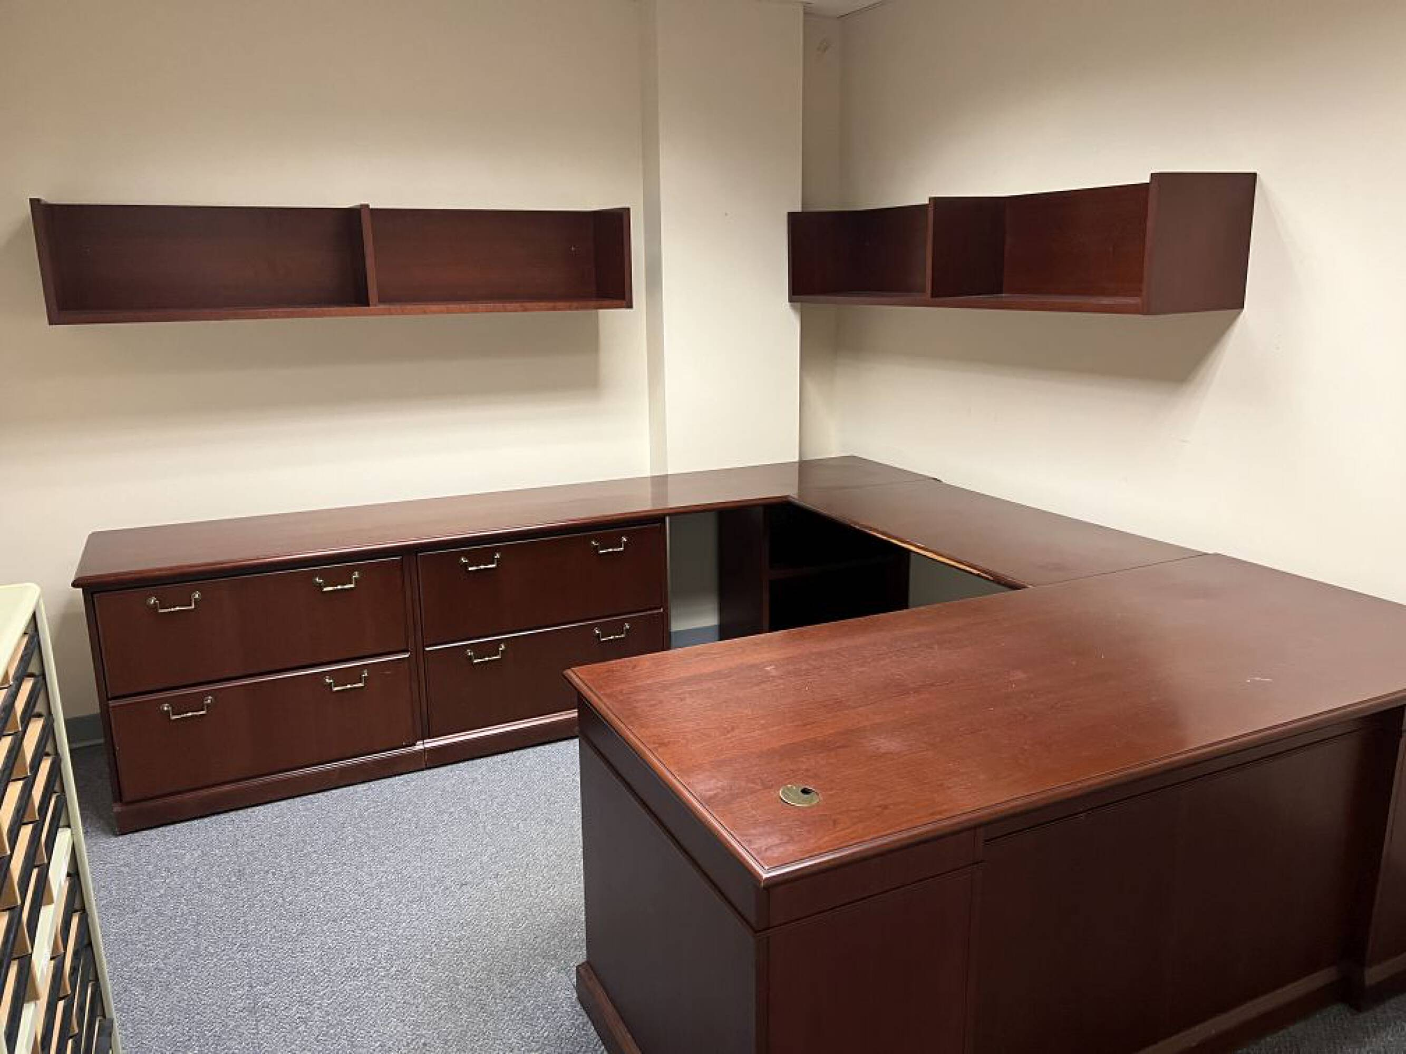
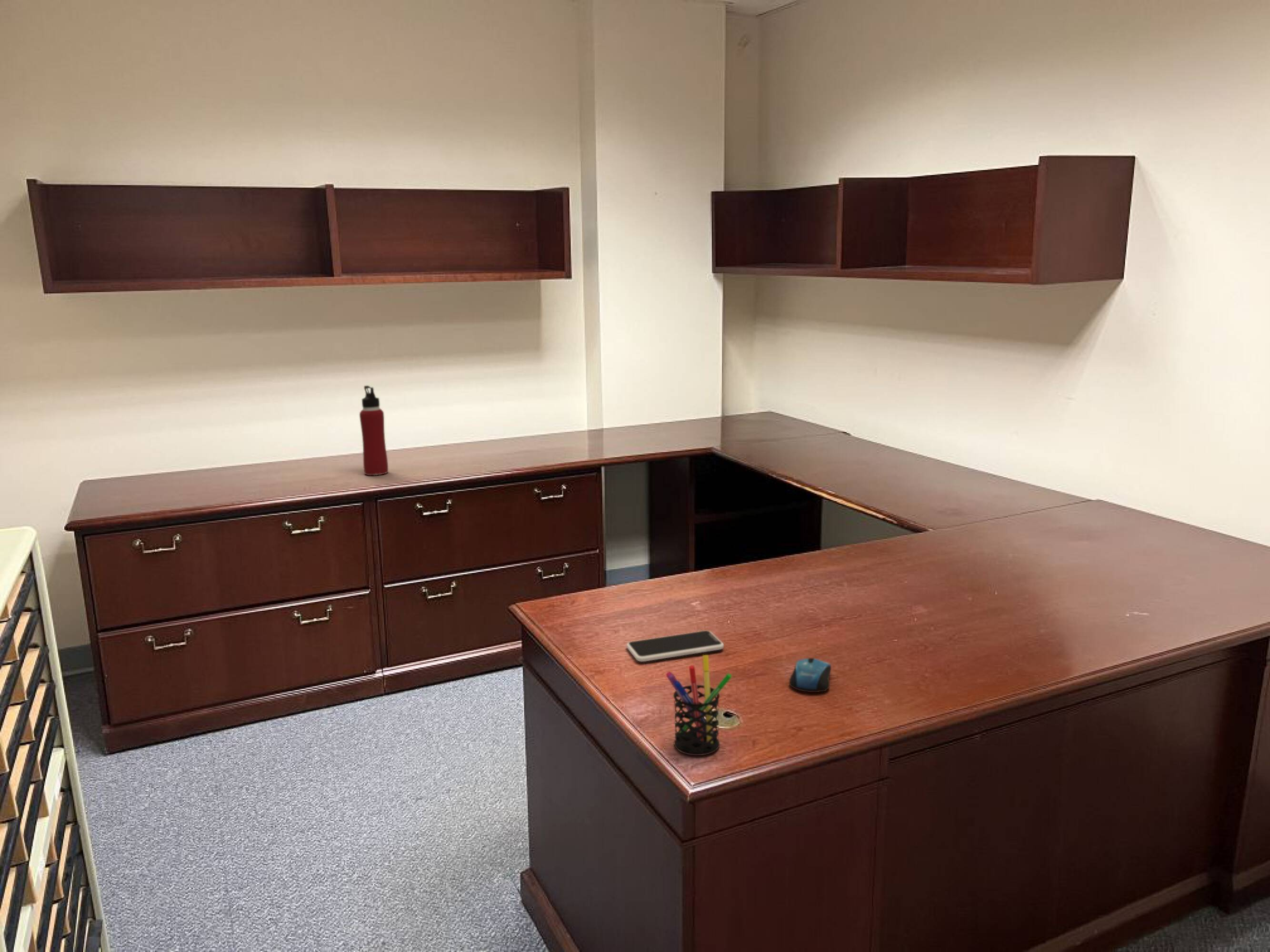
+ computer mouse (810, 668)
+ water bottle (373, 430)
+ pen holder (701, 703)
+ smartphone (675, 645)
